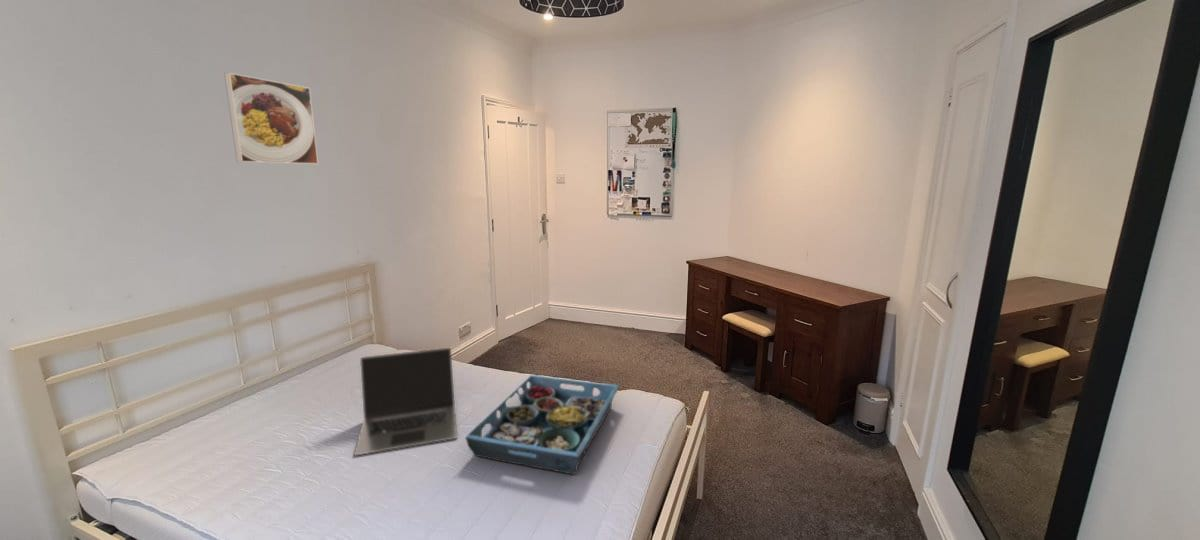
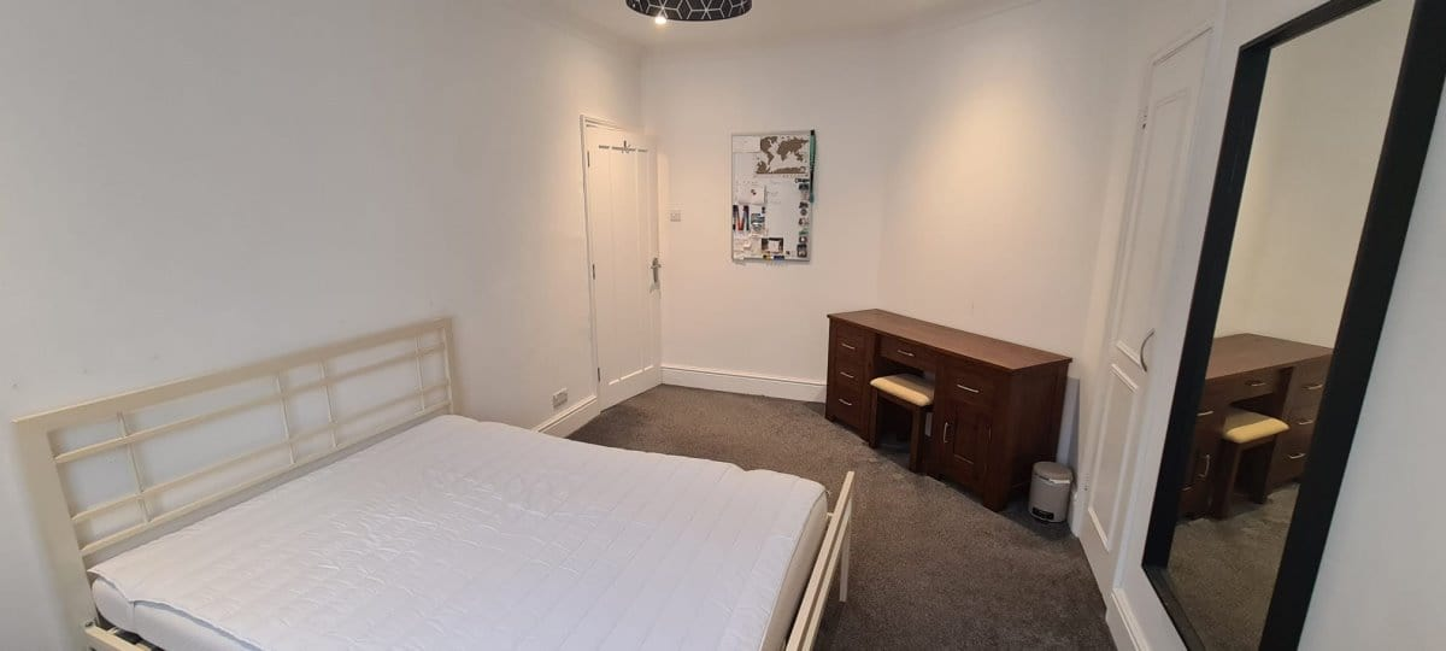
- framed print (275, 122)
- serving tray (551, 416)
- laptop (407, 396)
